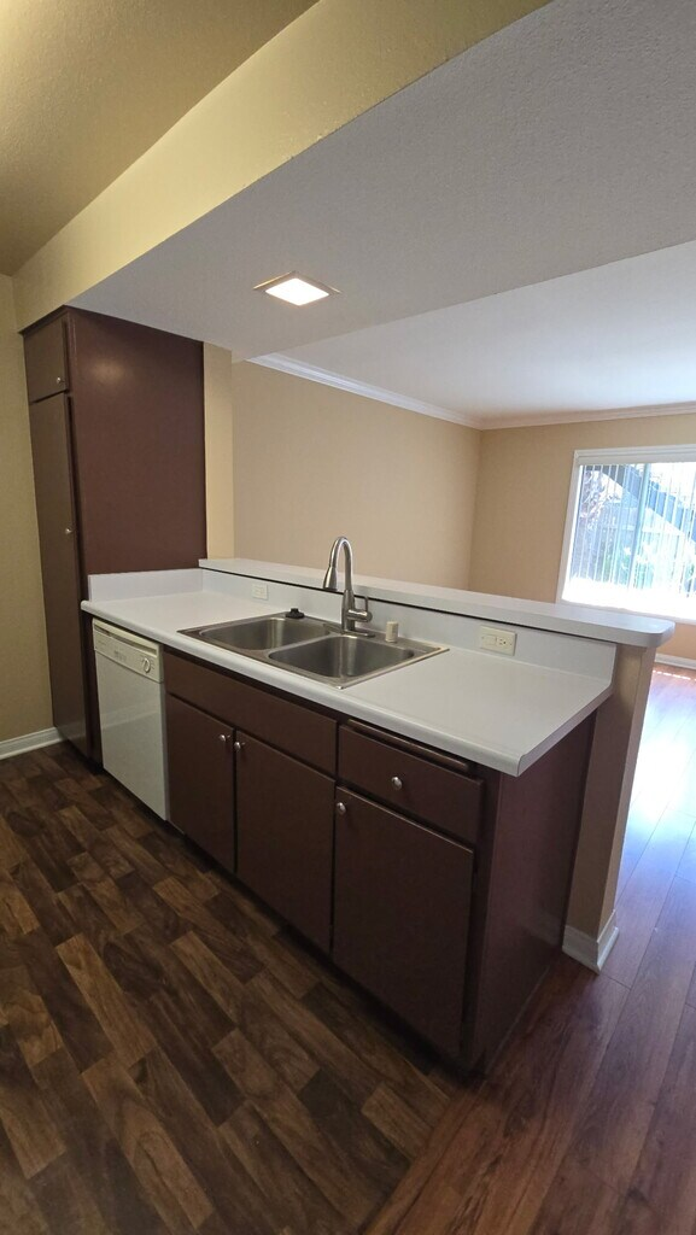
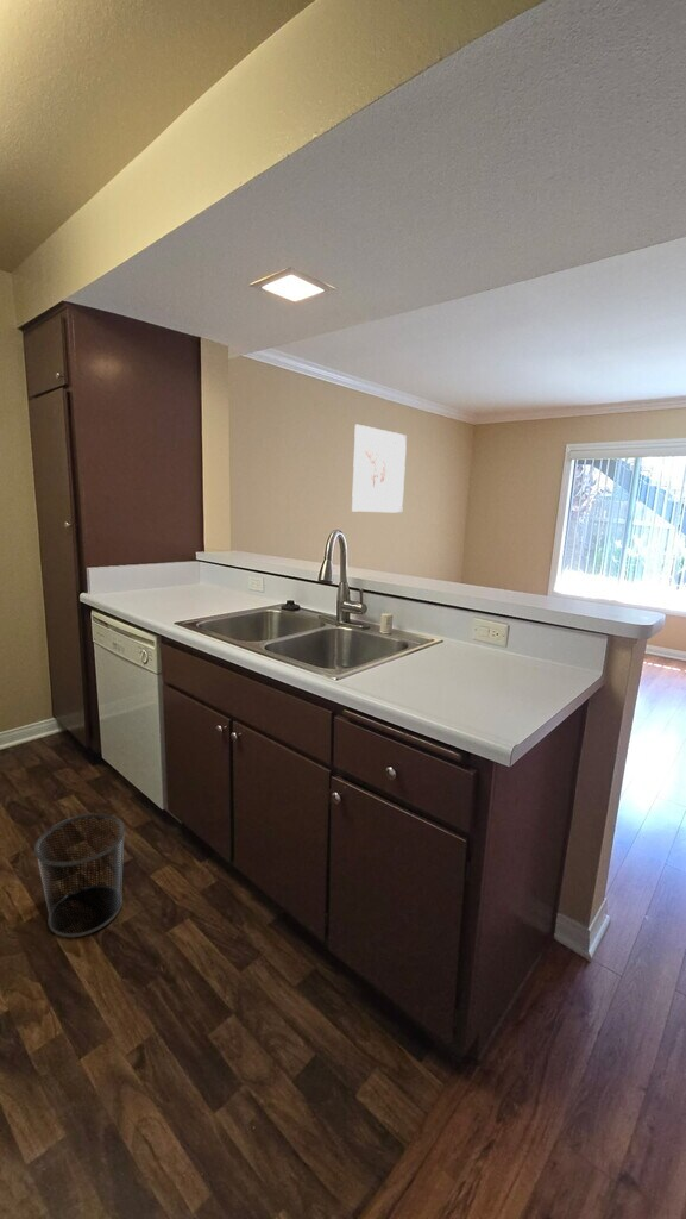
+ waste bin (83, 874)
+ wall art (379, 471)
